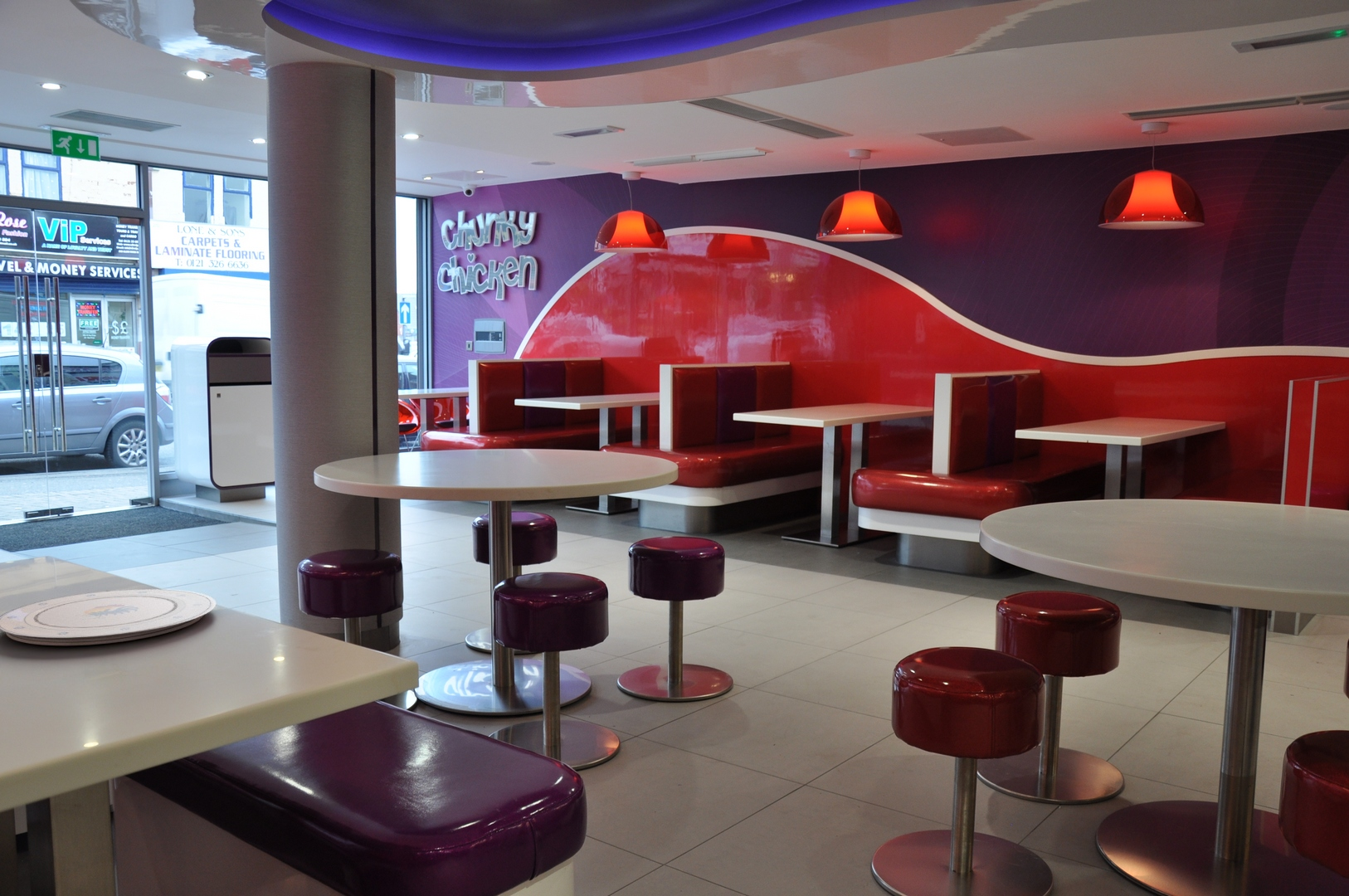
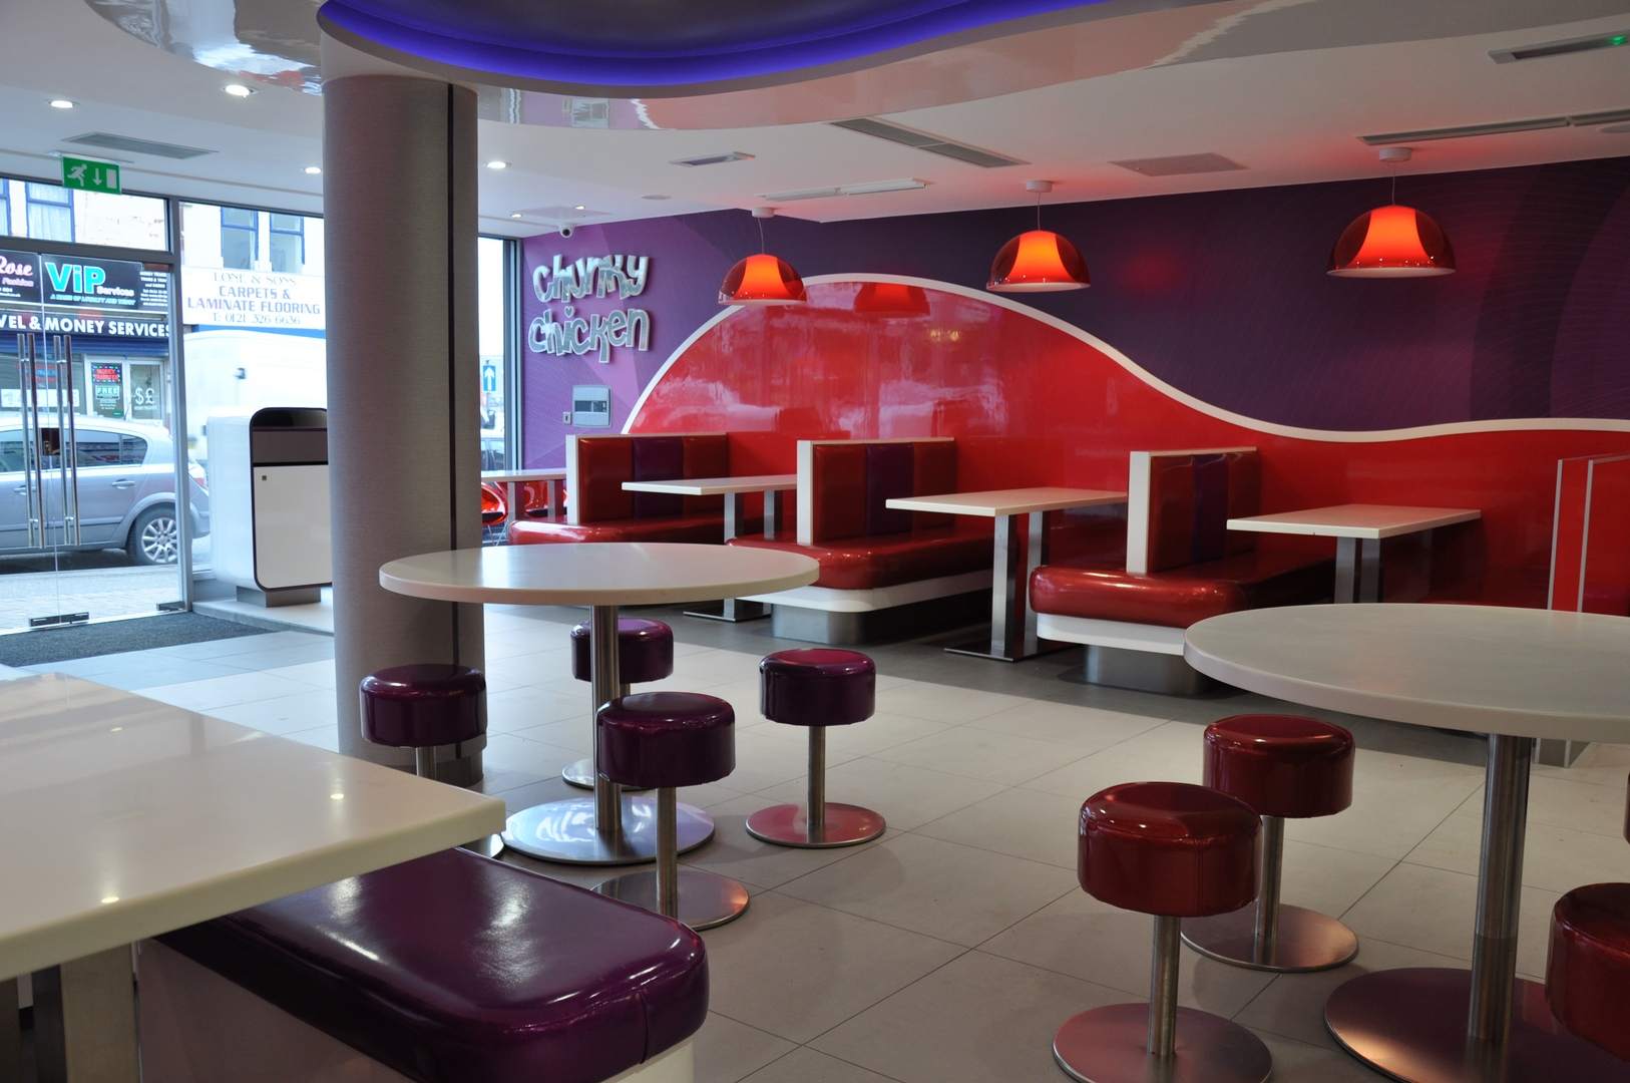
- plate (110, 616)
